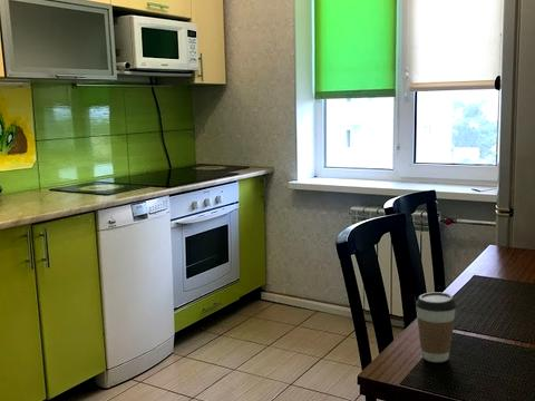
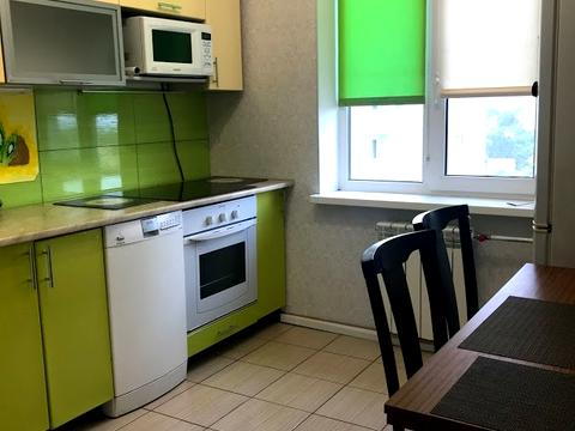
- coffee cup (435, 326)
